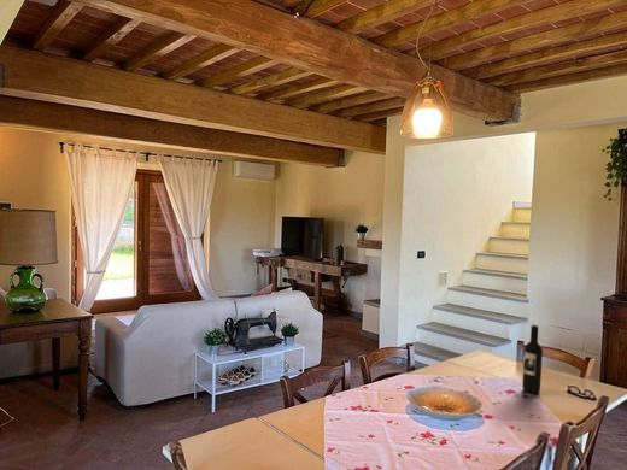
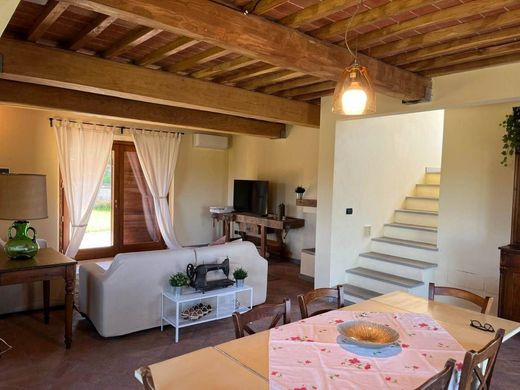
- wine bottle (533, 358)
